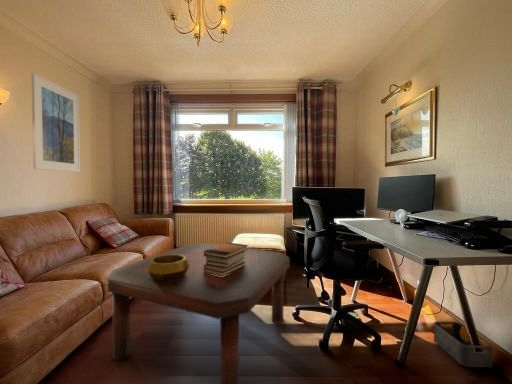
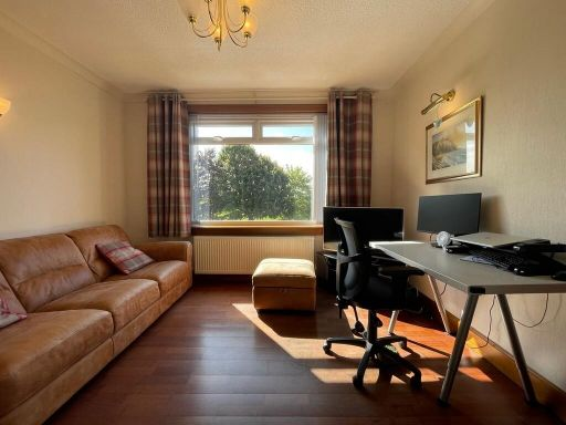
- storage bin (460, 342)
- book stack (226, 257)
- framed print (58, 128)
- coffee table (208, 298)
- decorative bowl (168, 266)
